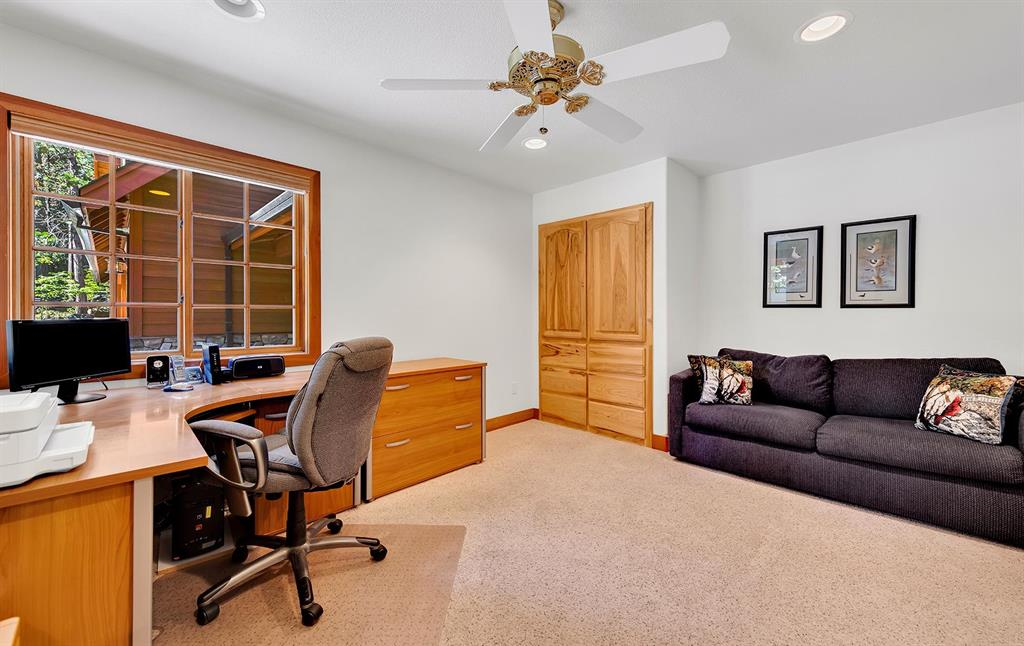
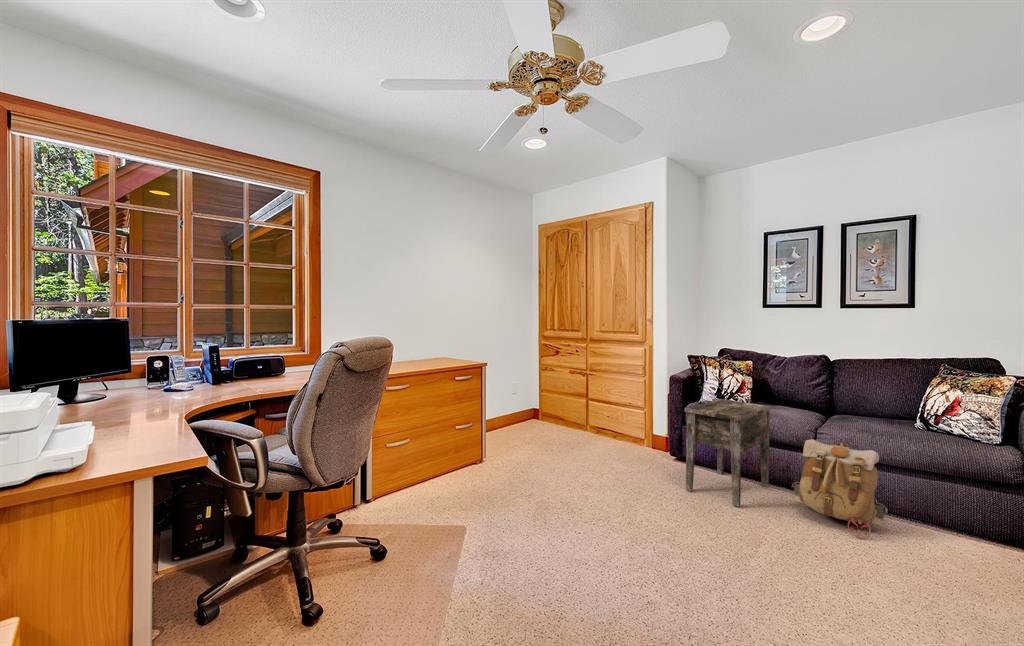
+ backpack (837, 482)
+ side table (728, 447)
